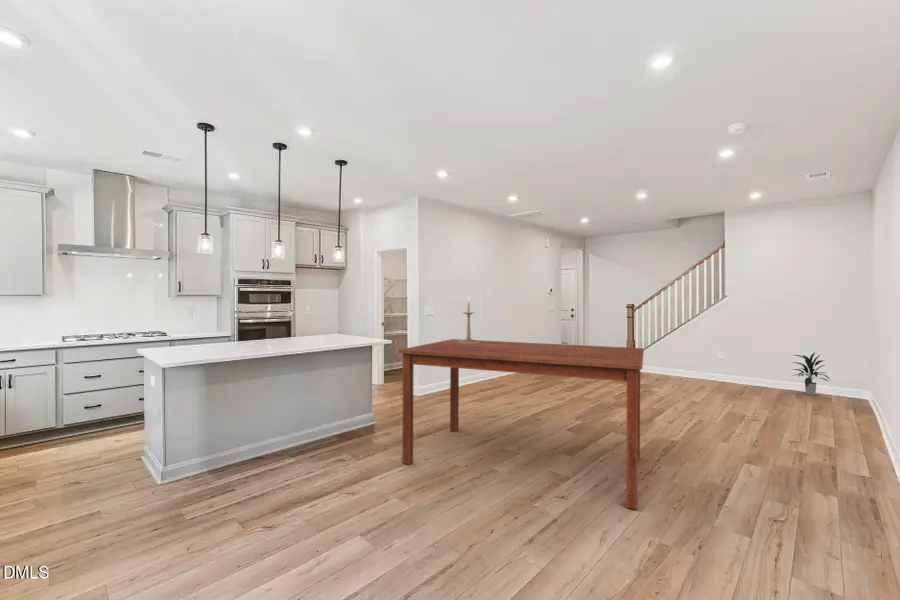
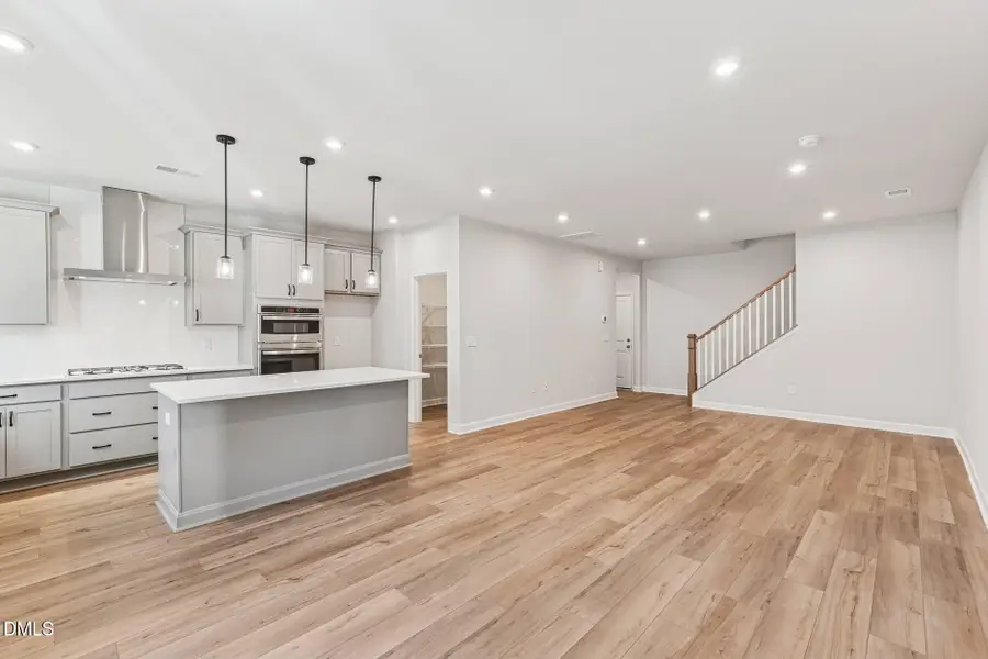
- indoor plant (810, 372)
- candlestick (468, 318)
- dining table (526, 373)
